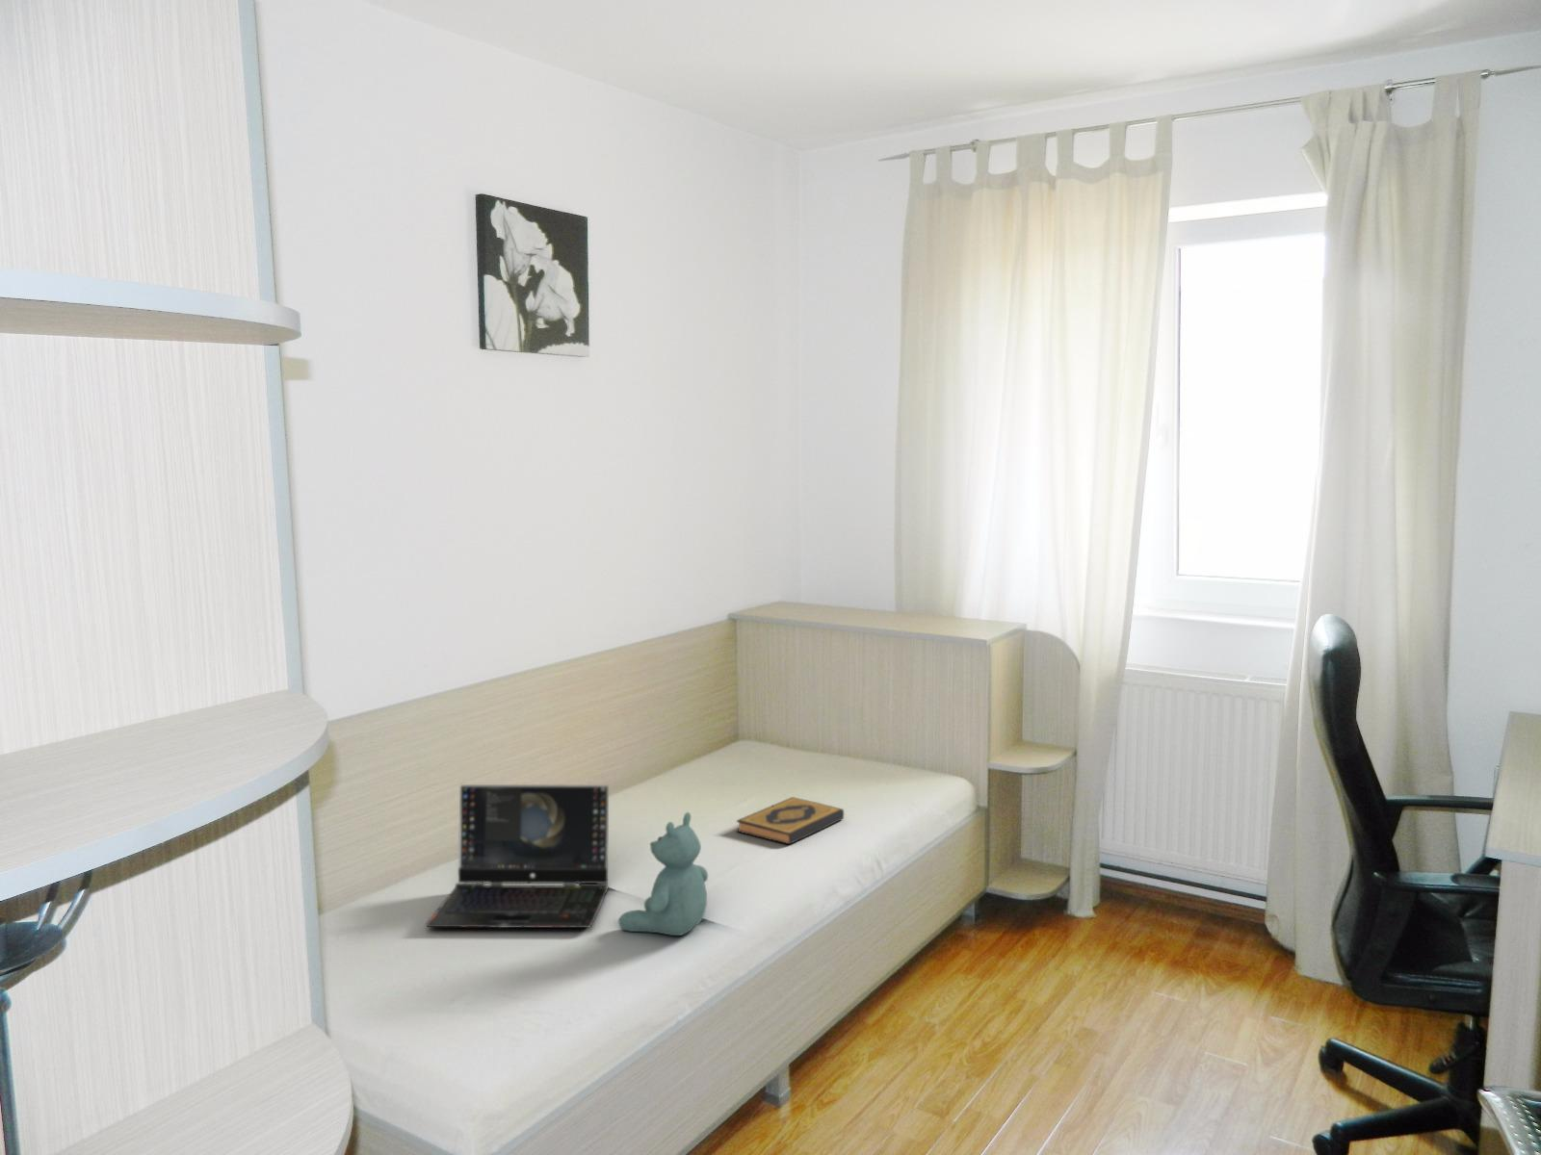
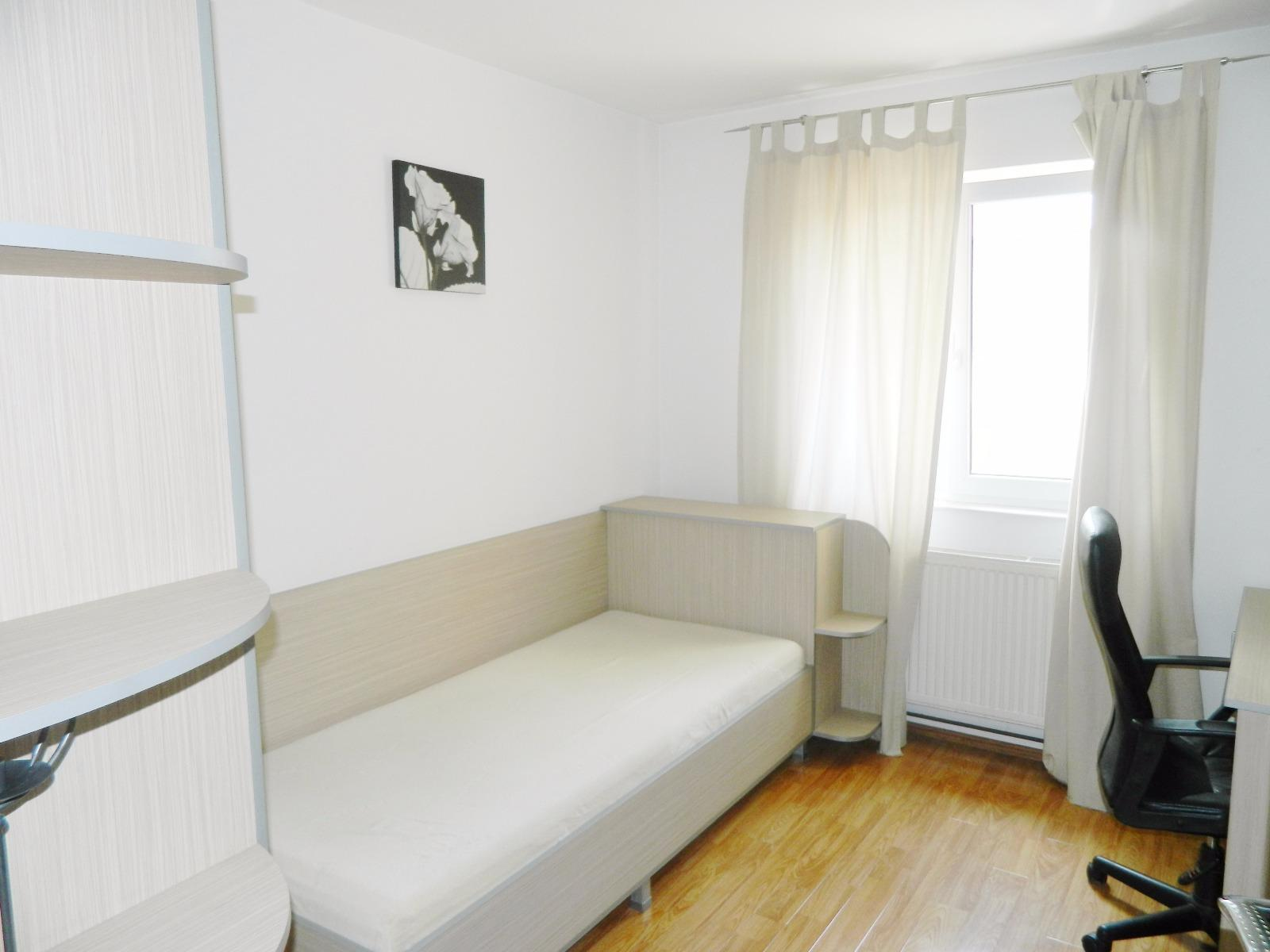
- stuffed bear (664, 871)
- laptop computer (521, 854)
- hardback book (791, 819)
